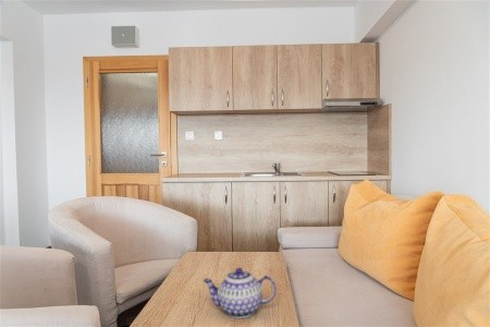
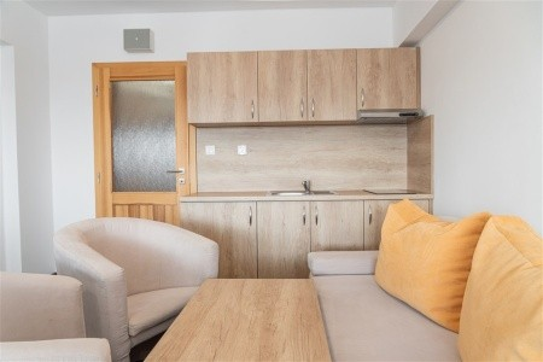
- teapot (240, 289)
